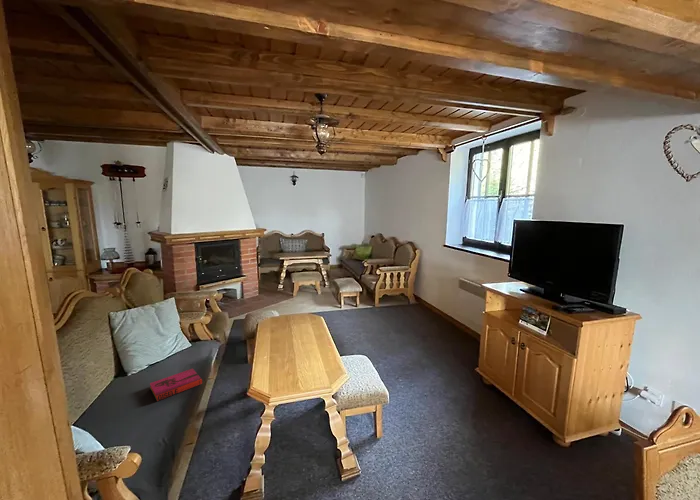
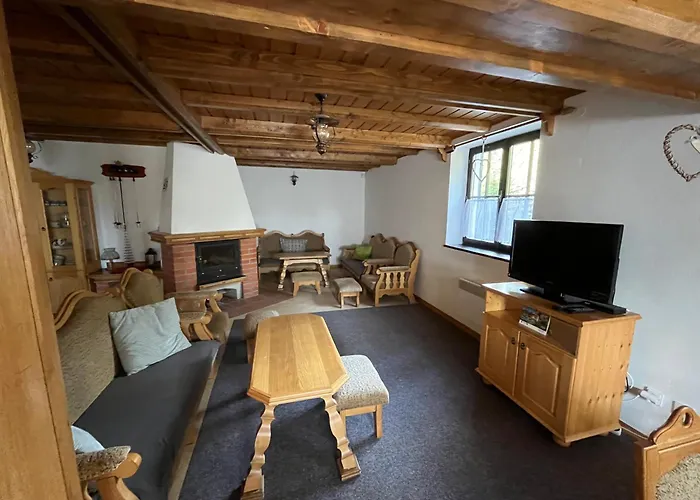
- hardback book (176, 383)
